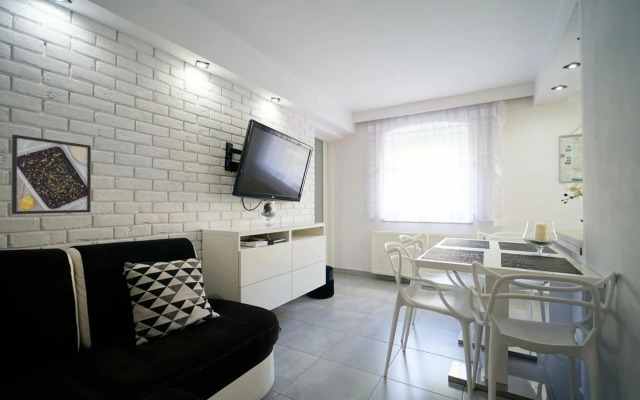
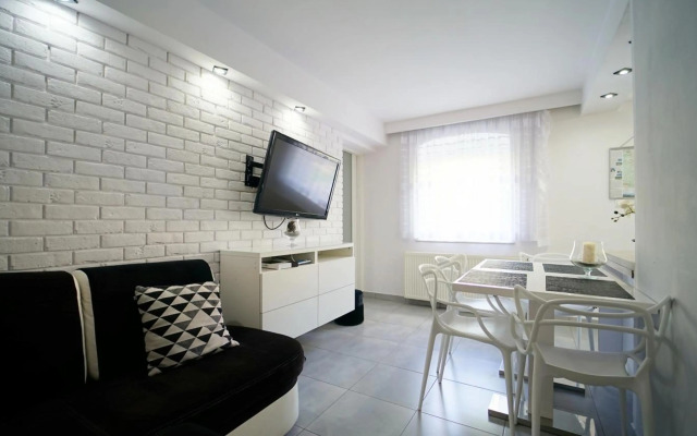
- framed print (54, 176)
